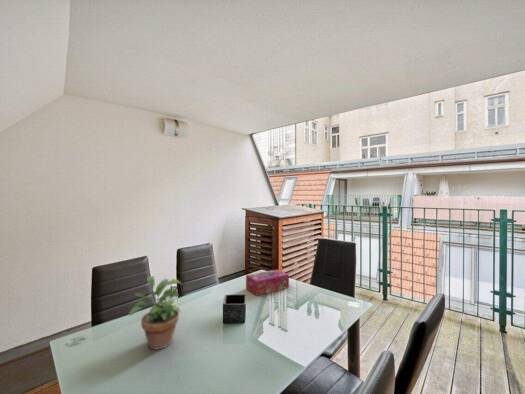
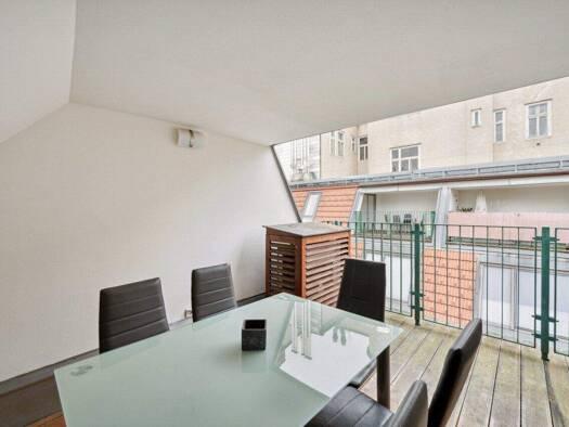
- potted plant (154, 310)
- tissue box (267, 281)
